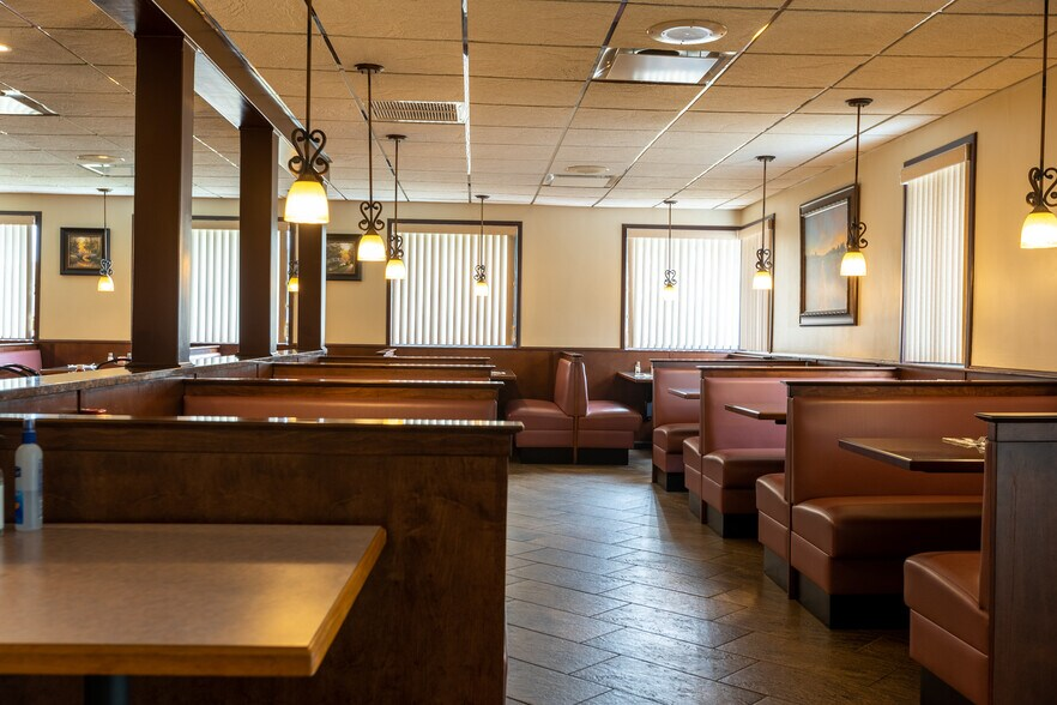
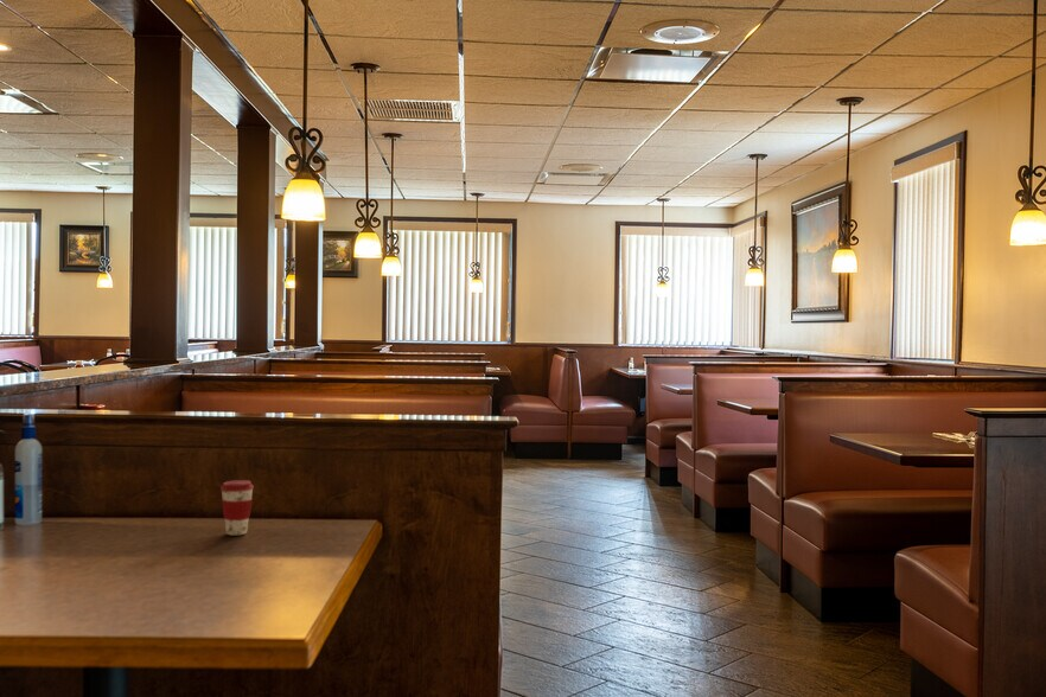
+ coffee cup (236, 507)
